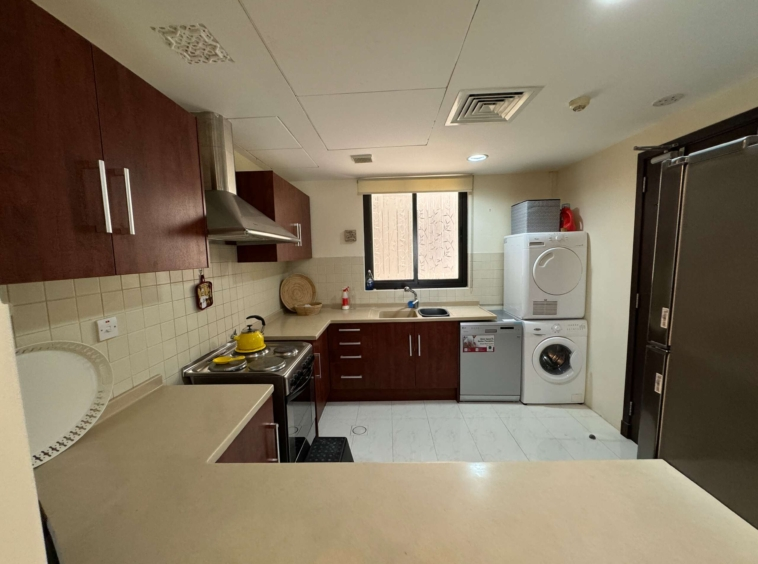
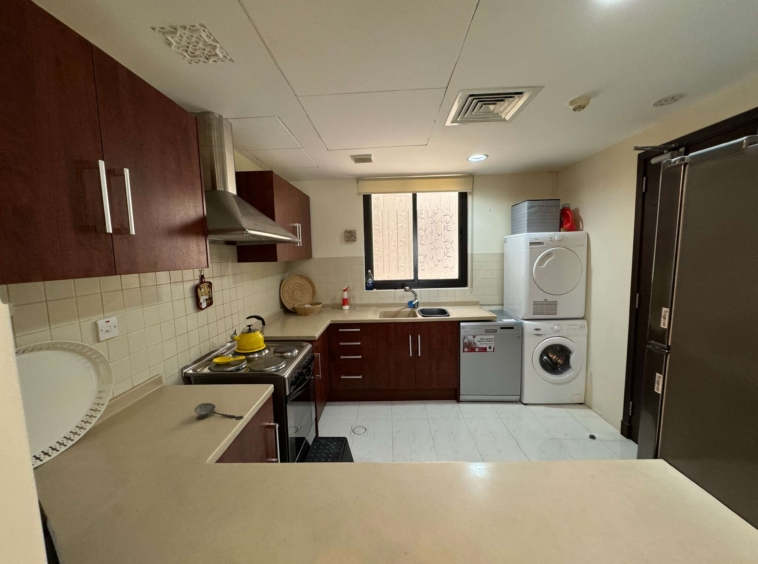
+ spoon (219, 413)
